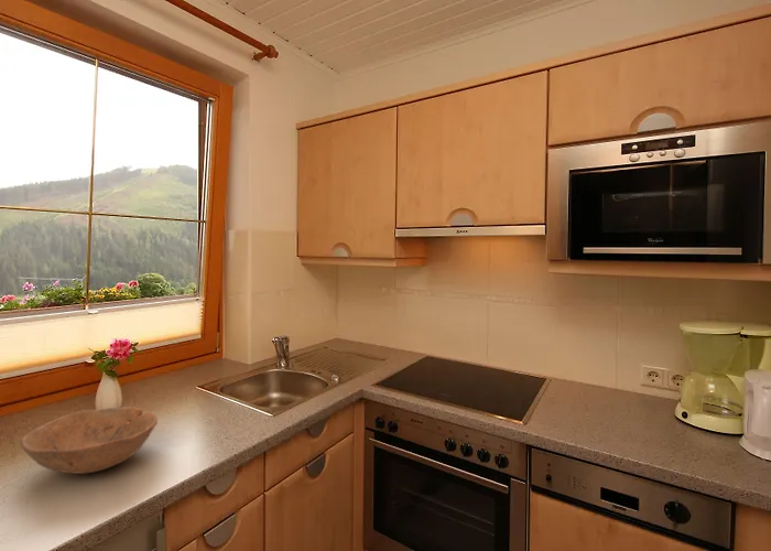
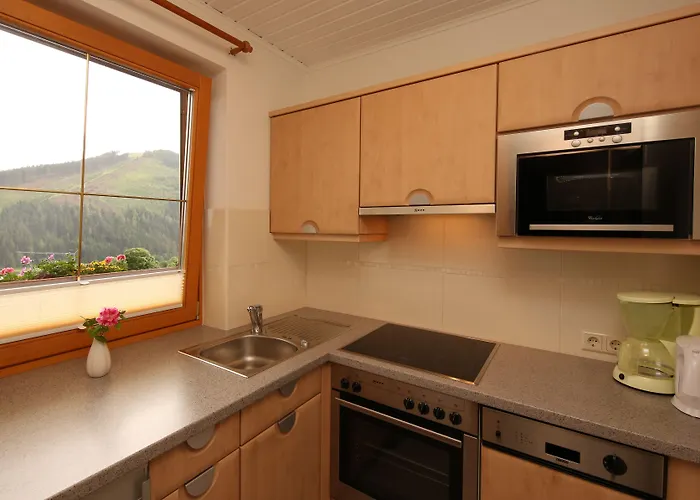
- bowl (94, 445)
